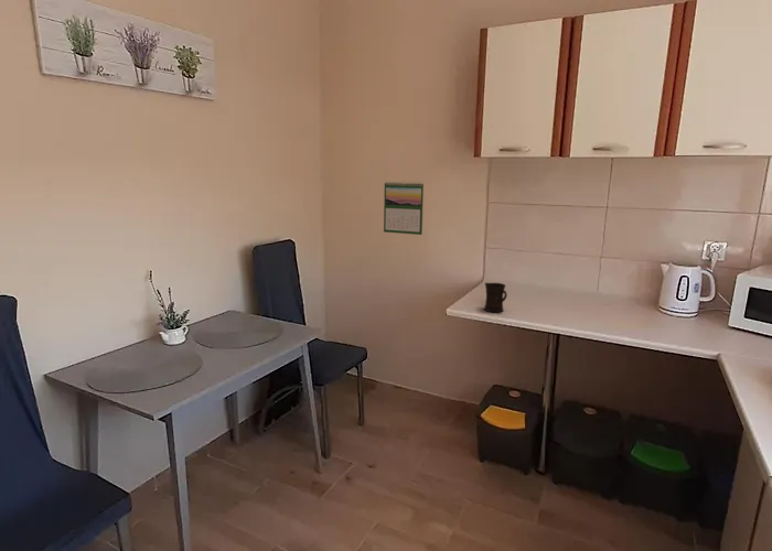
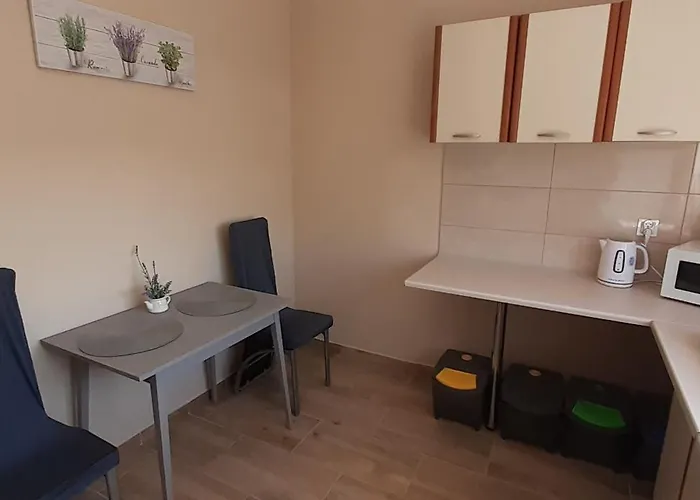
- mug (495, 296)
- calendar (403, 207)
